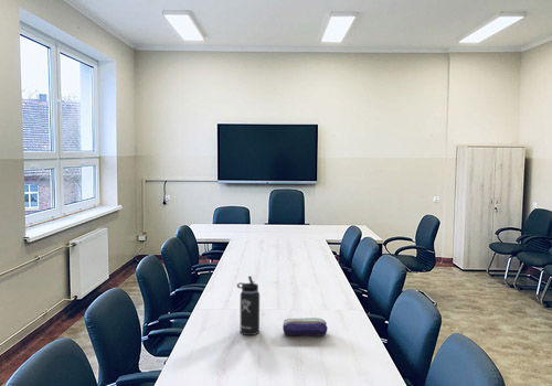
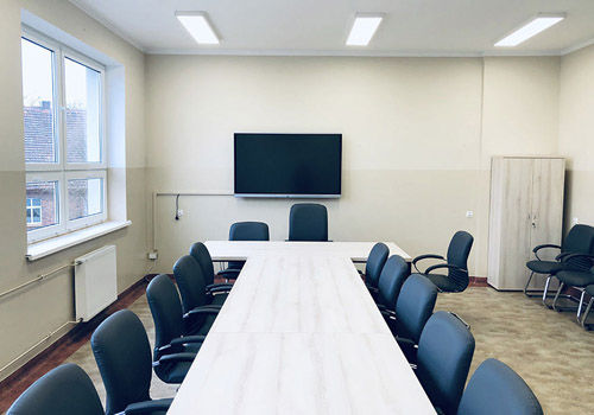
- pencil case (305, 326)
- thermos bottle (247, 303)
